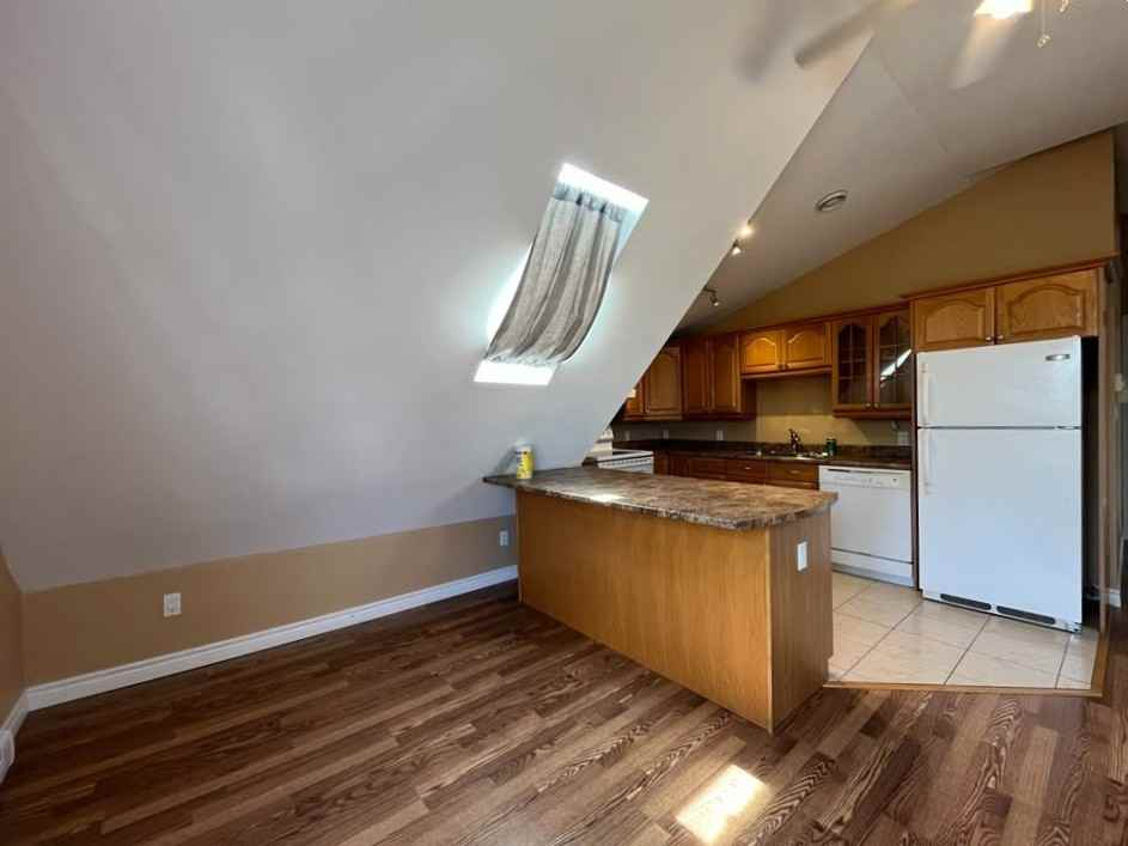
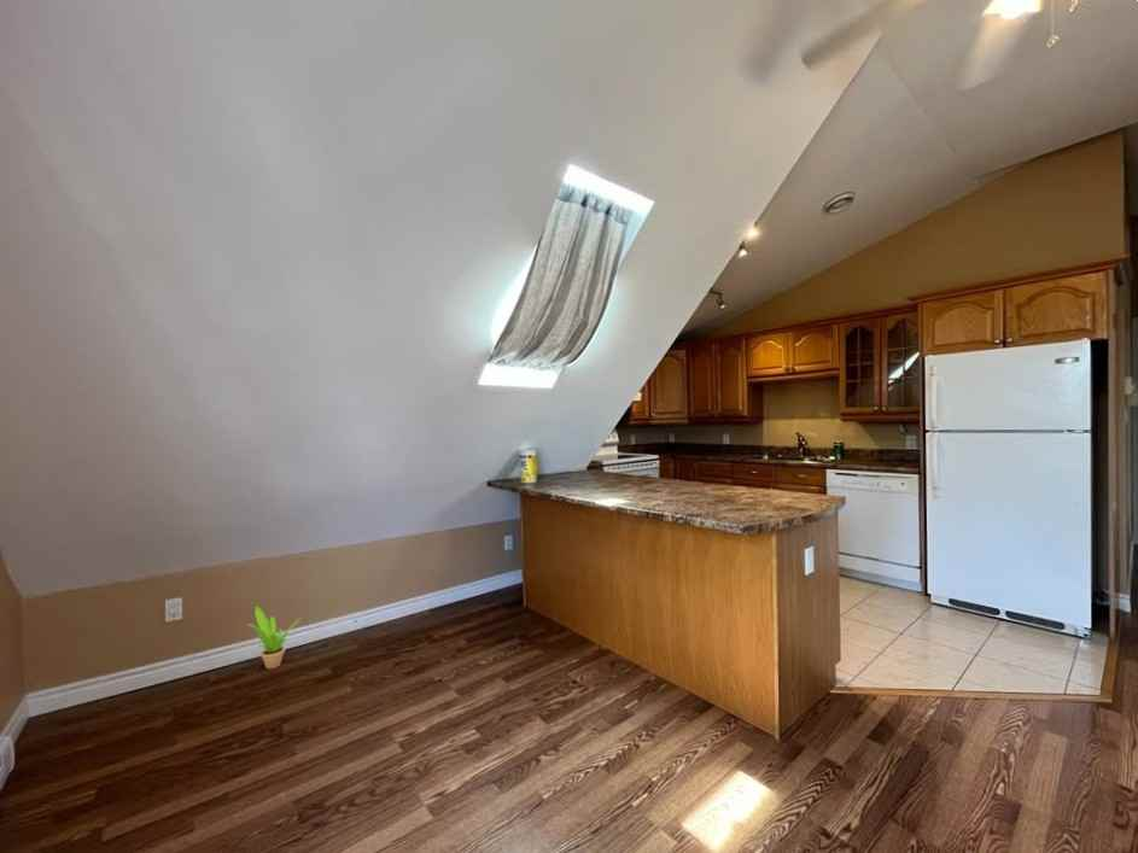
+ potted plant (274, 637)
